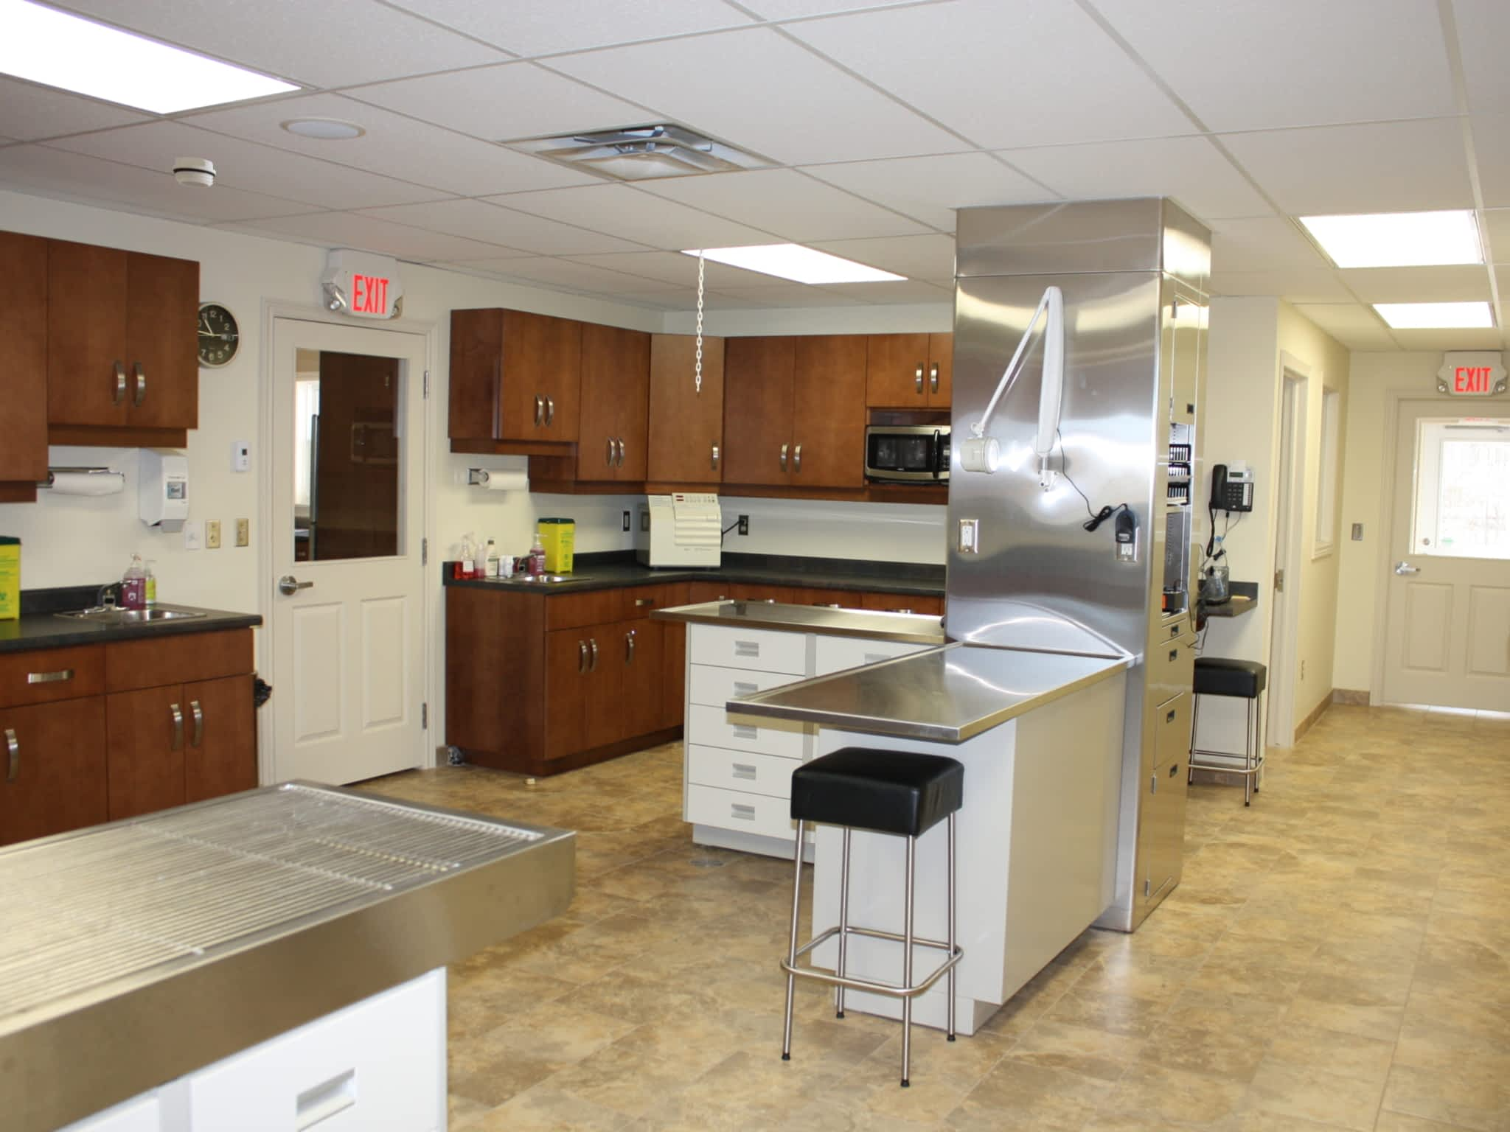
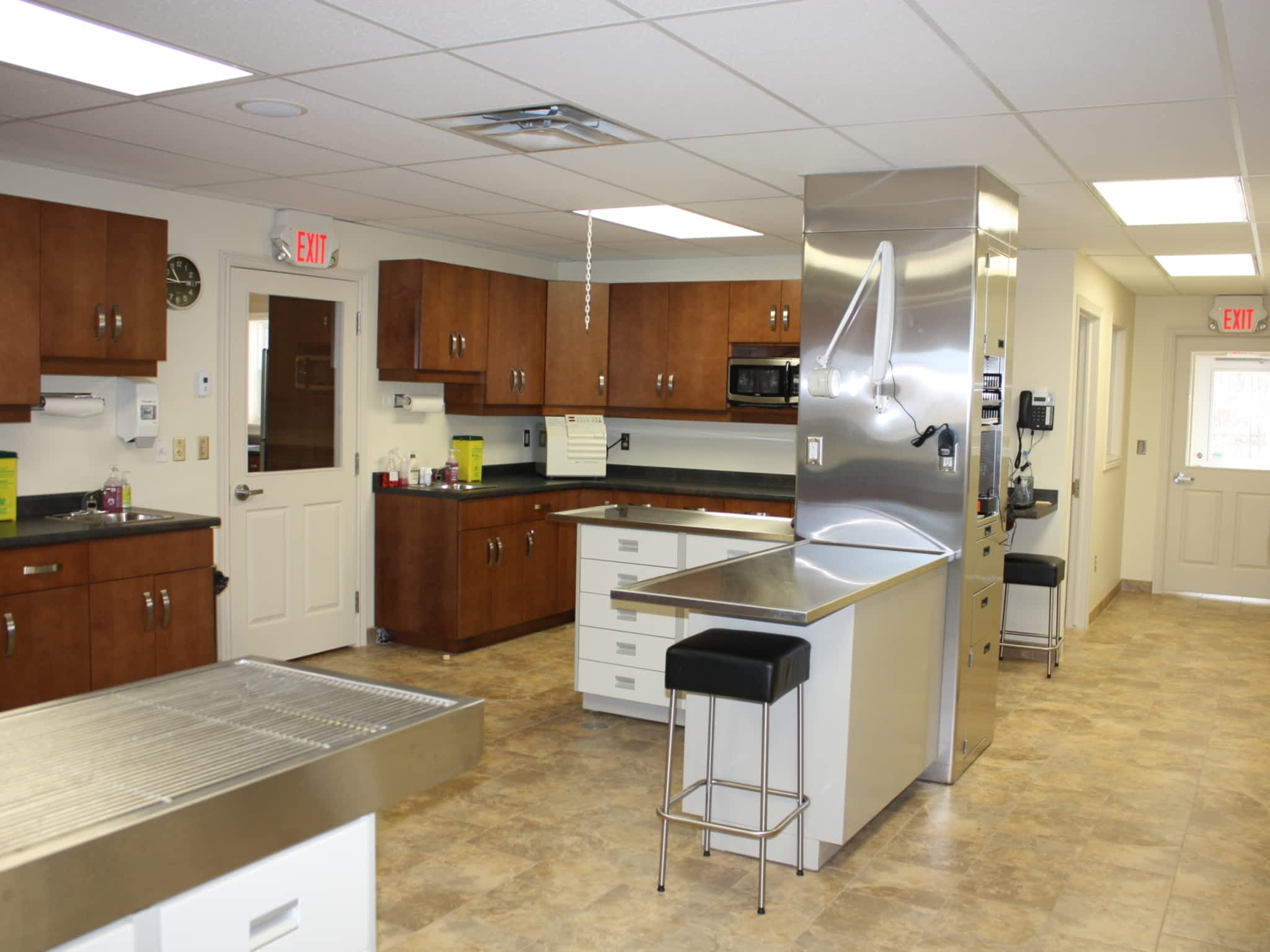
- smoke detector (194, 172)
